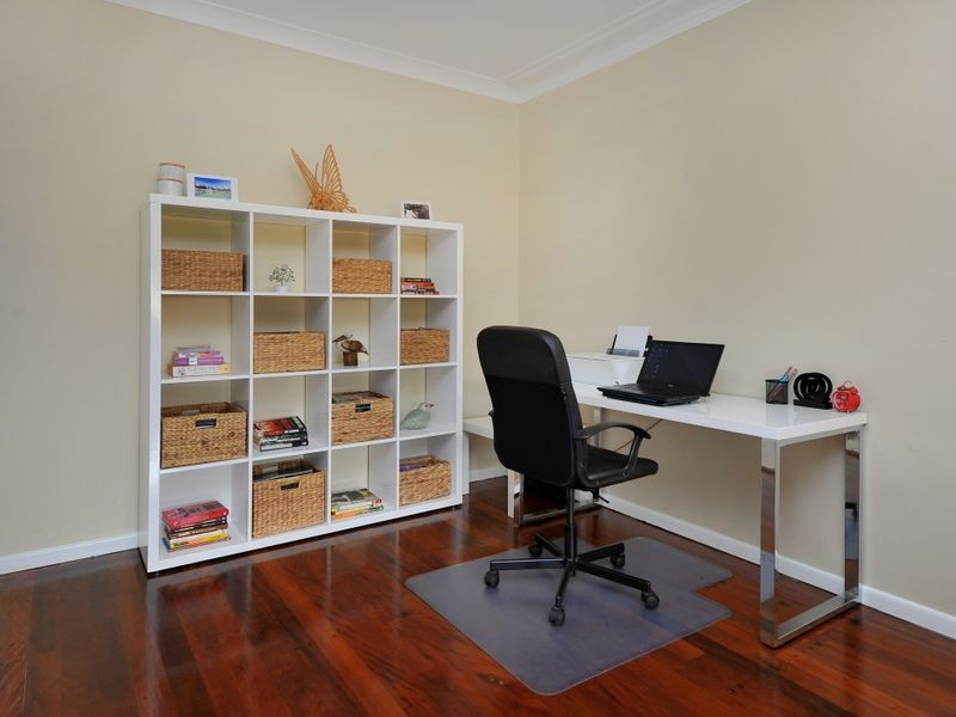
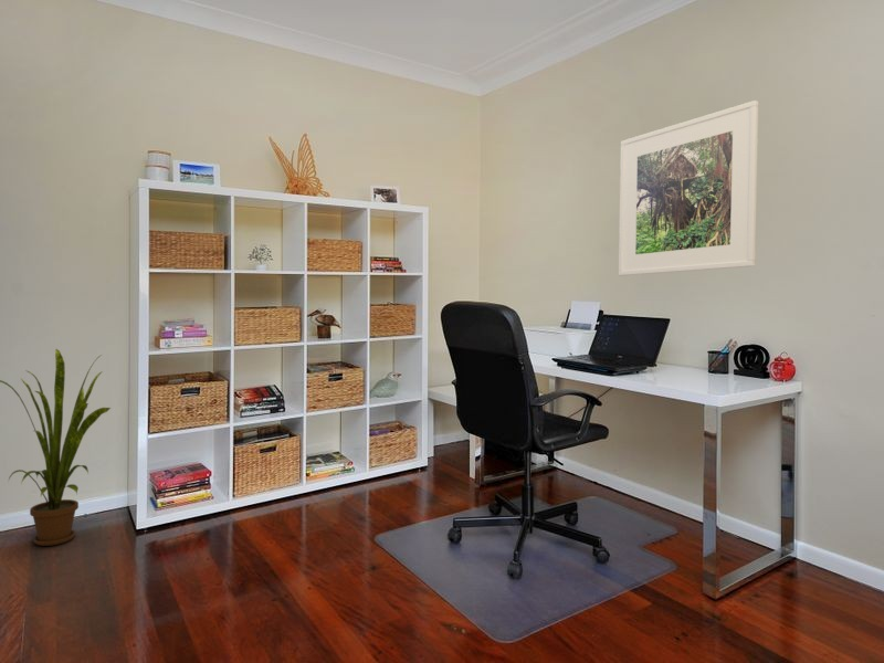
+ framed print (681, 197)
+ house plant (50, 444)
